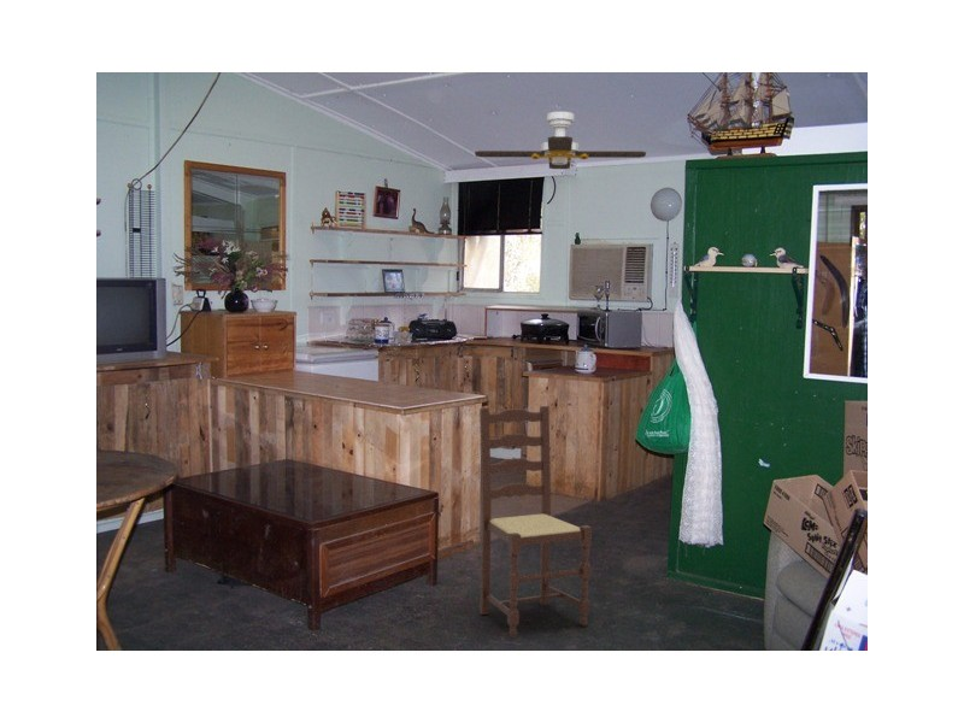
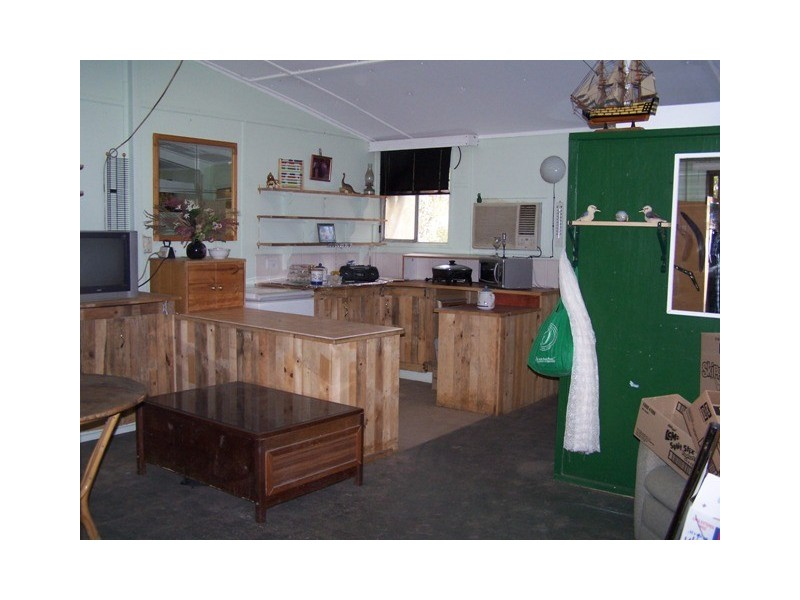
- ceiling fan (559, 139)
- dining chair (533, 516)
